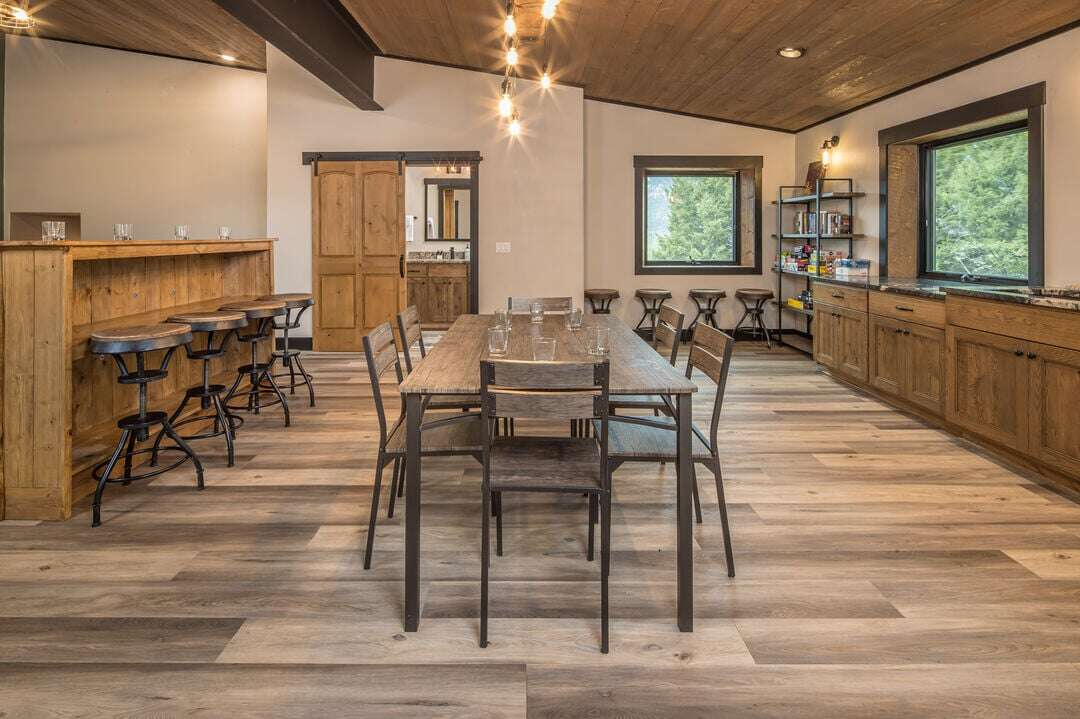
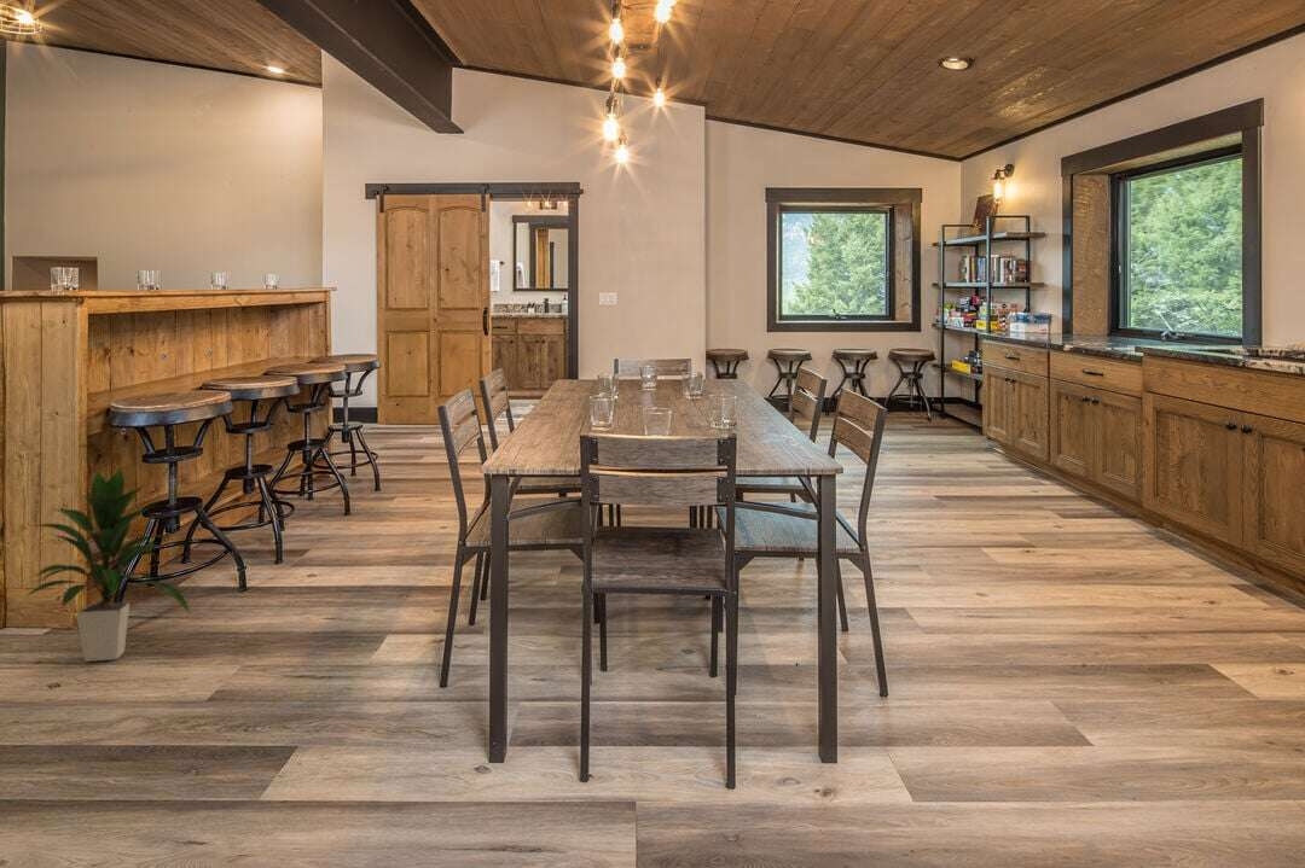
+ indoor plant (108, 564)
